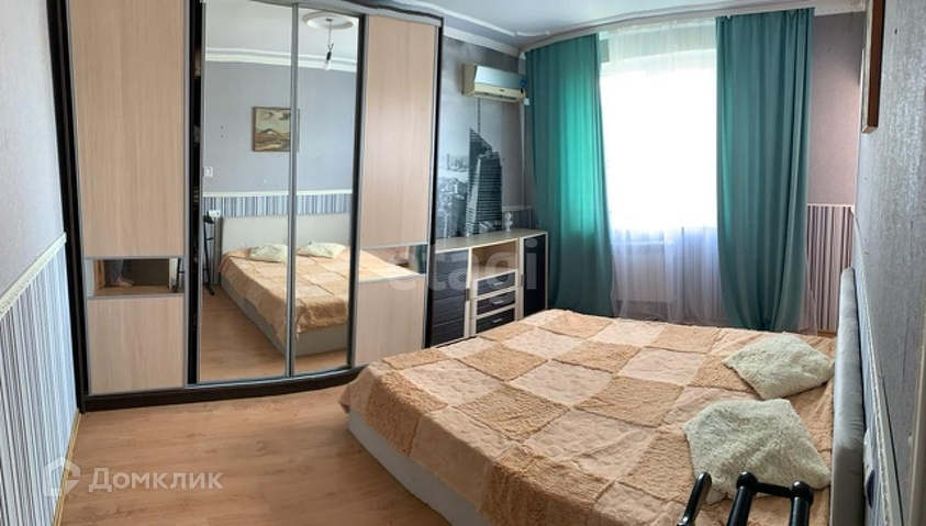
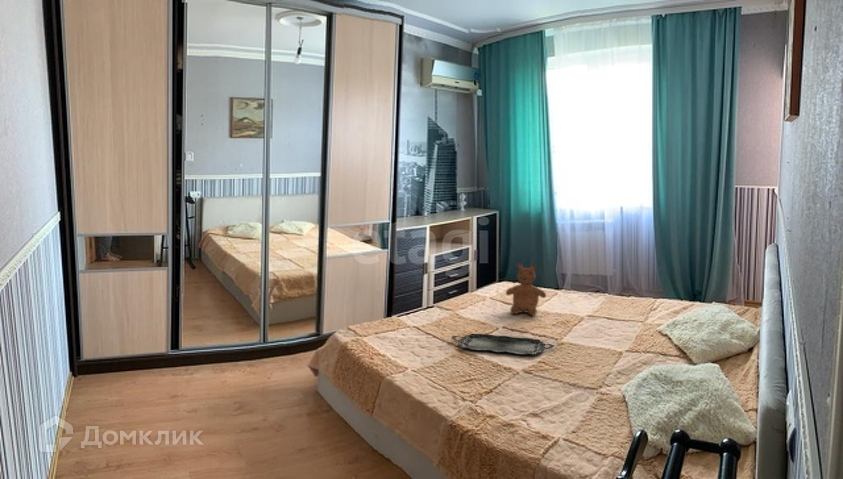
+ teddy bear (525, 288)
+ serving tray (501, 343)
